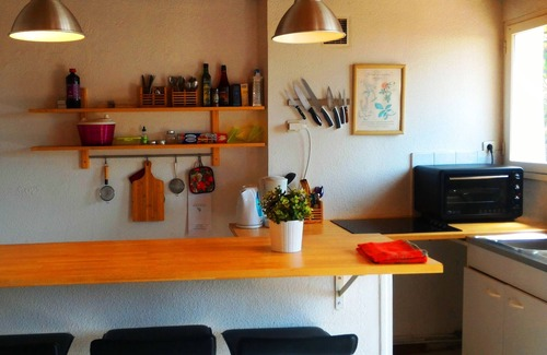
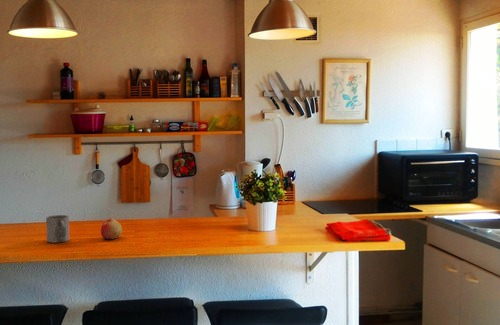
+ apple (111, 228)
+ mug (59, 229)
